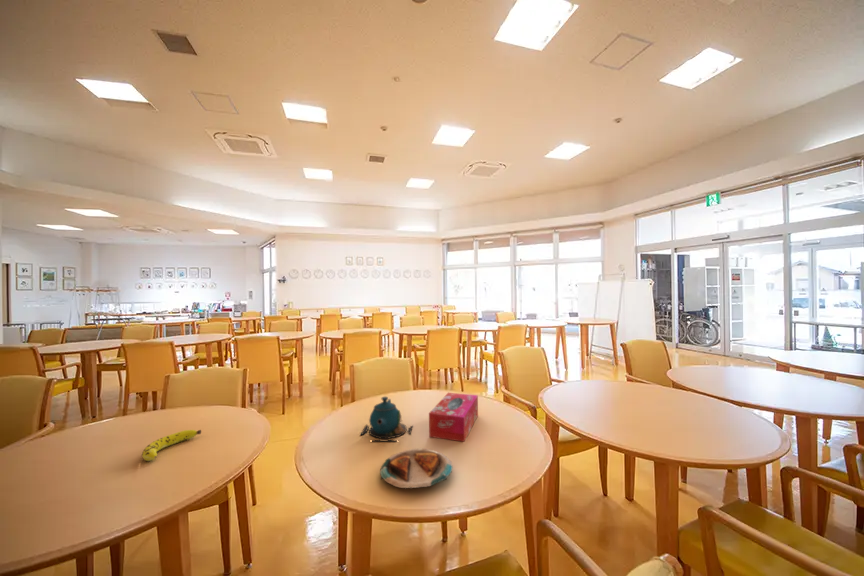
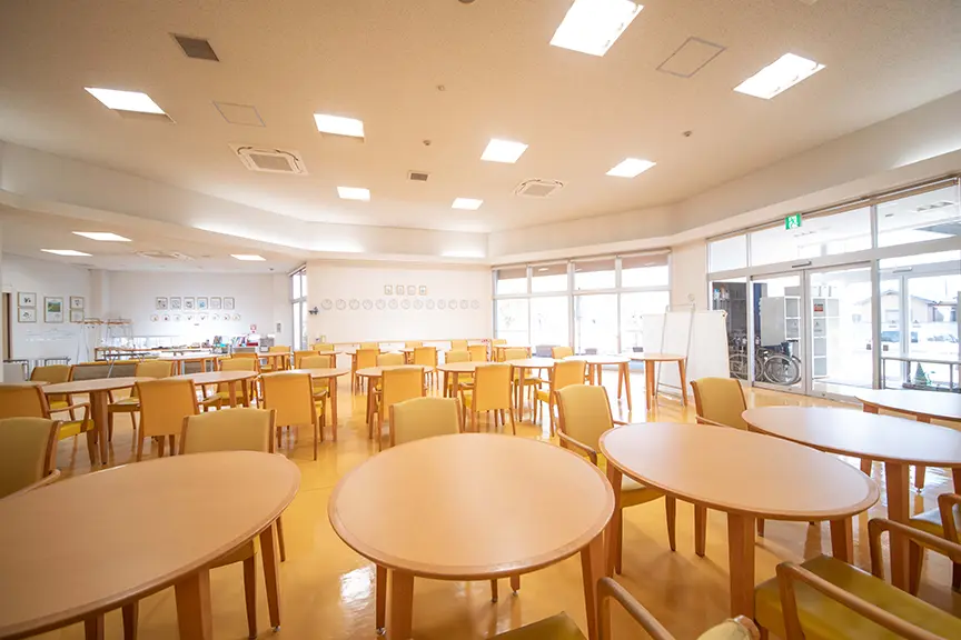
- fruit (174, 443)
- plate (415, 467)
- teapot (387, 413)
- tissue box (455, 414)
